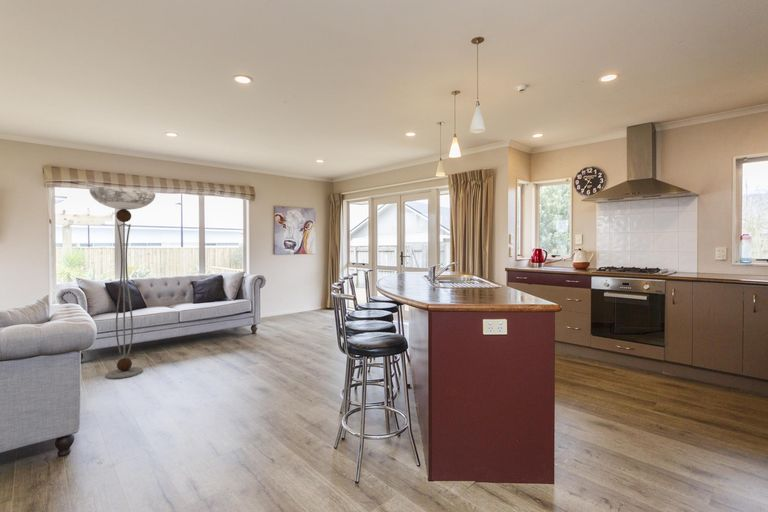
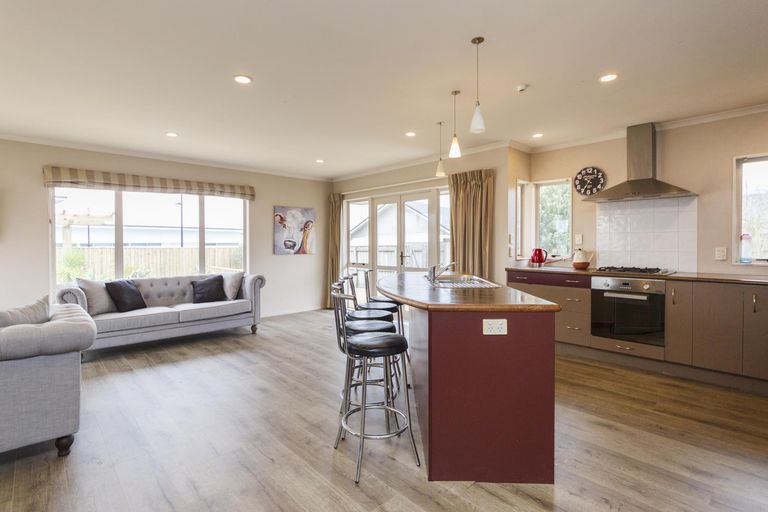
- floor lamp (124, 282)
